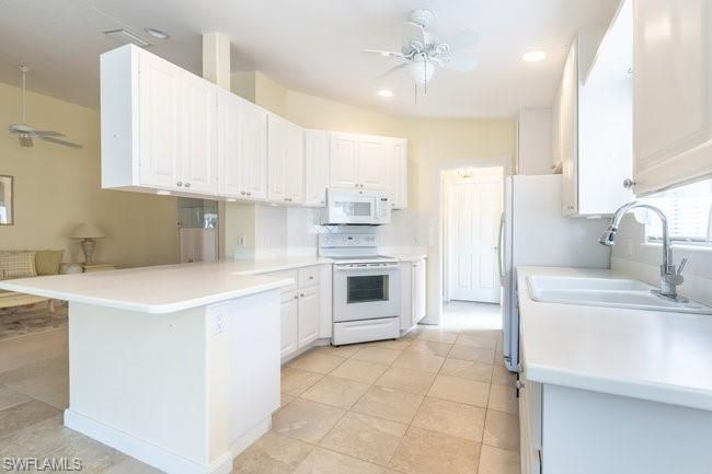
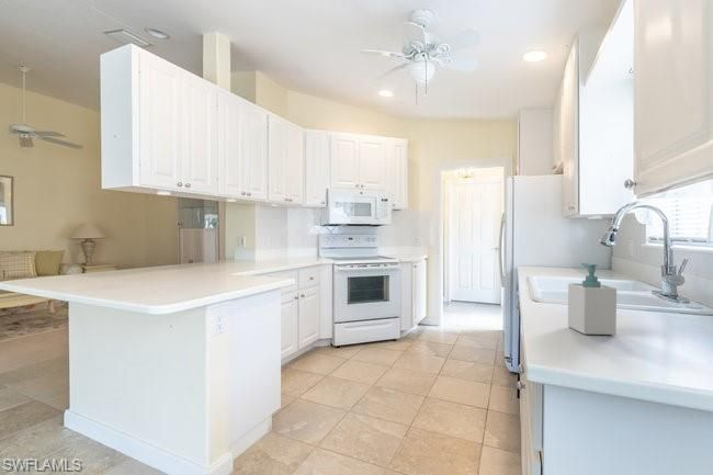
+ soap bottle (590, 296)
